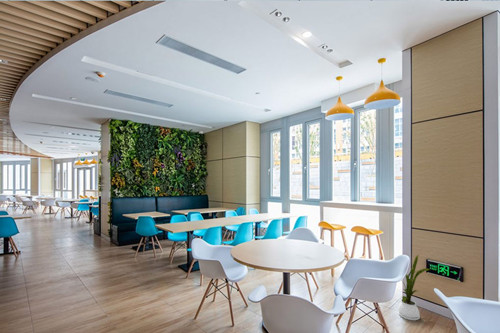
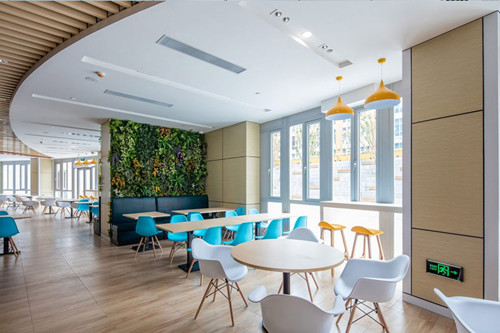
- house plant (410, 286)
